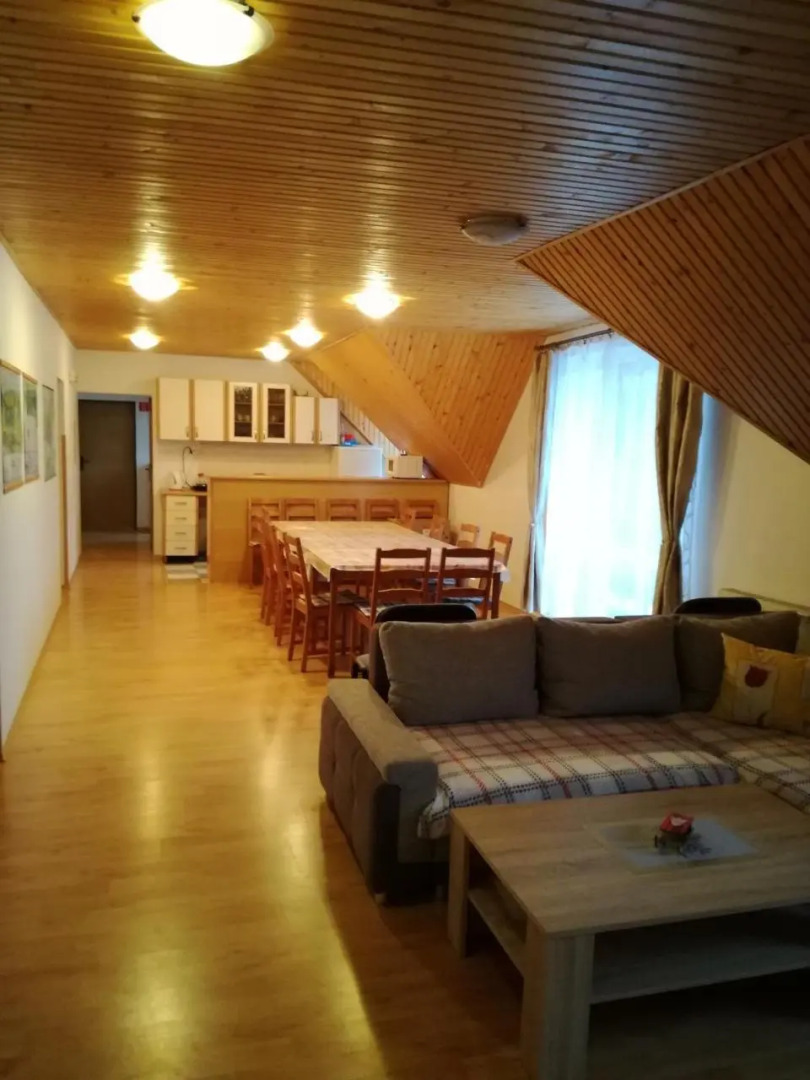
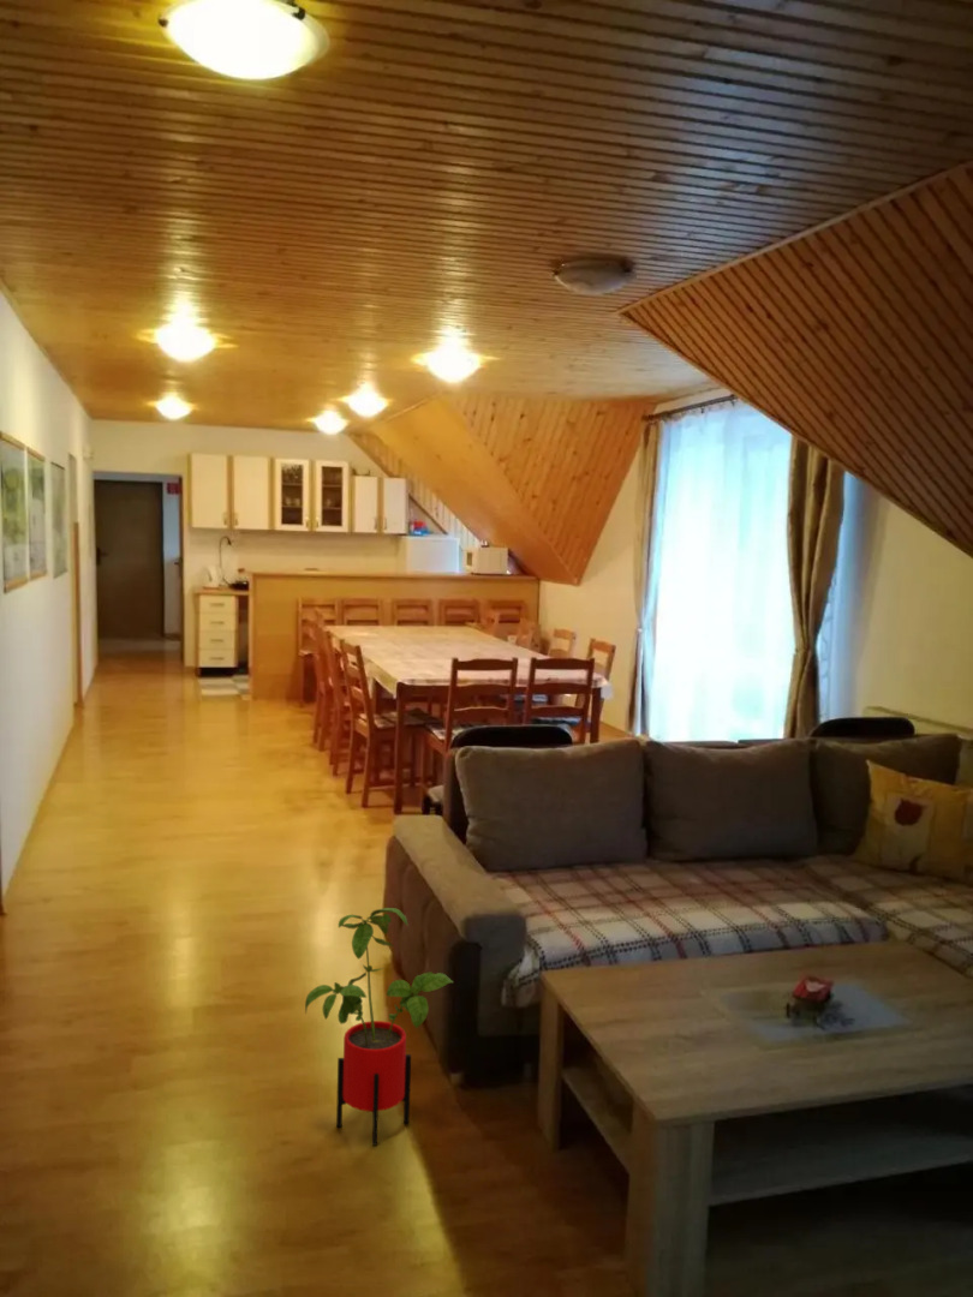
+ house plant (378, 1021)
